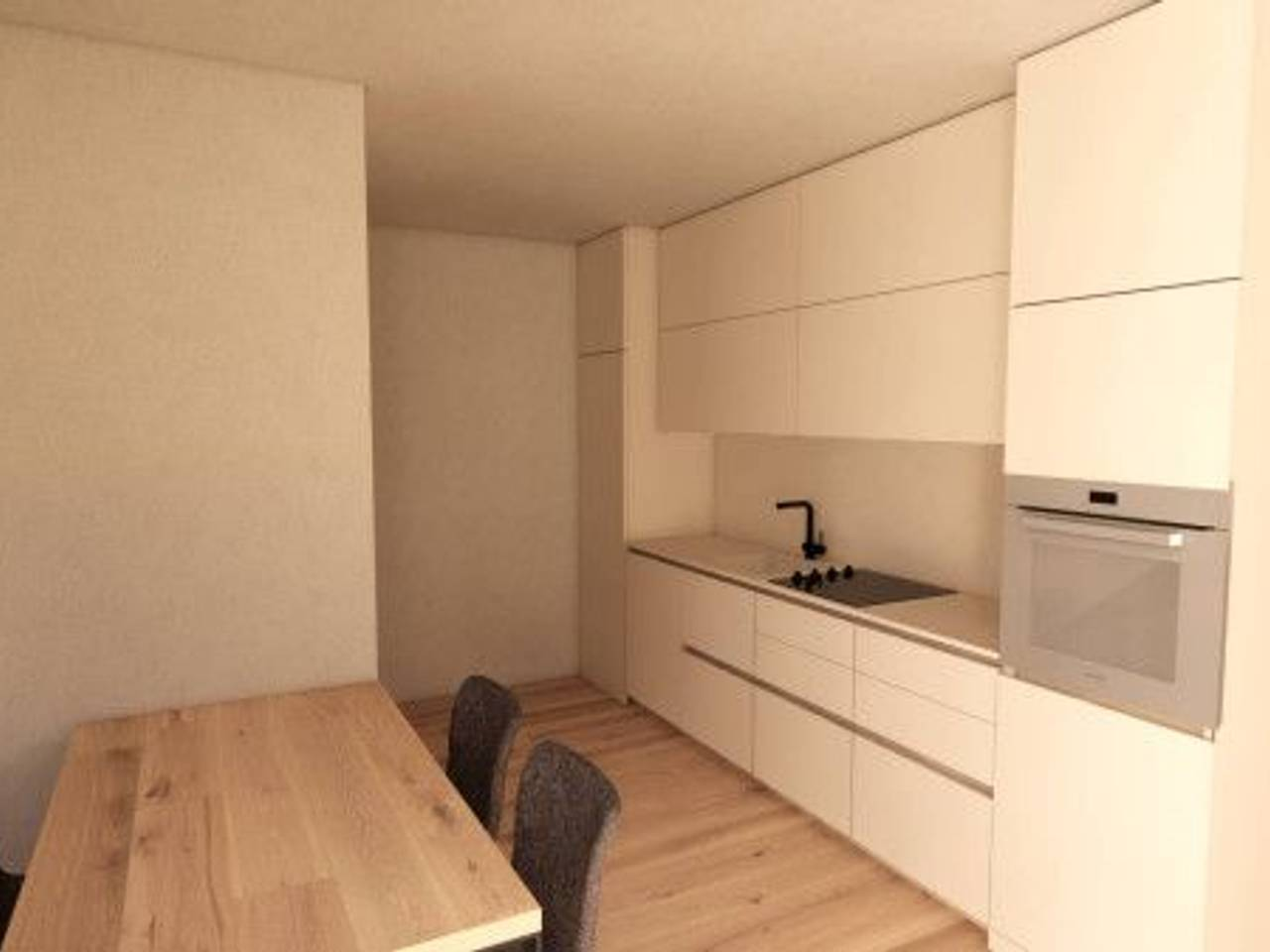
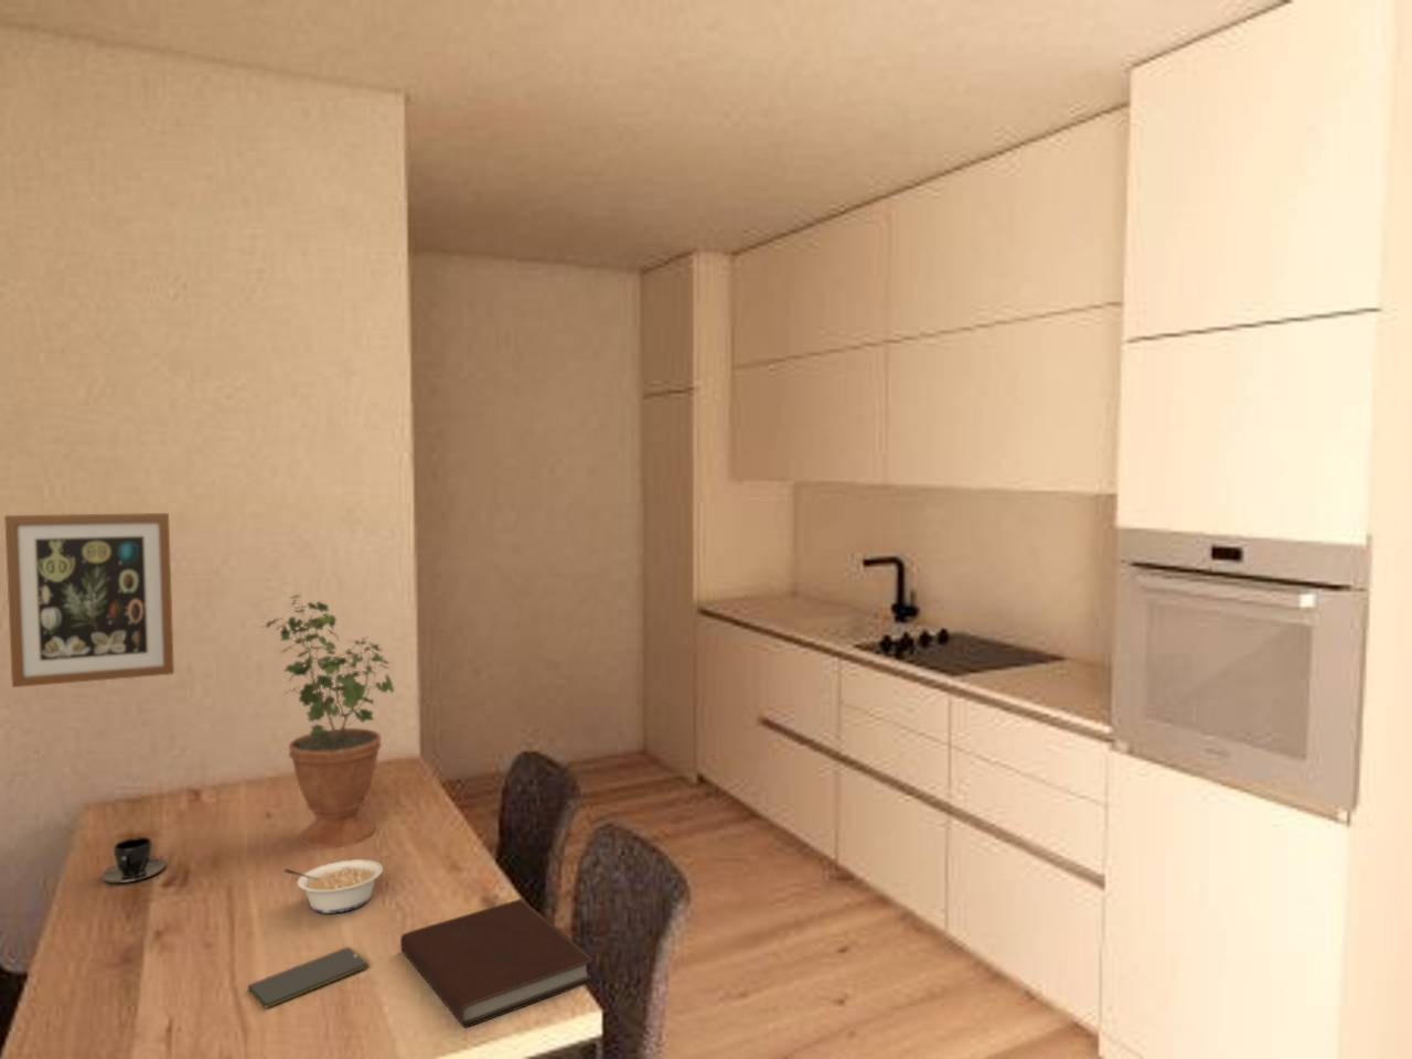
+ potted plant (329, 717)
+ smartphone (309, 976)
+ wall art (92, 596)
+ legume (338, 885)
+ notebook (495, 957)
+ teacup (132, 859)
